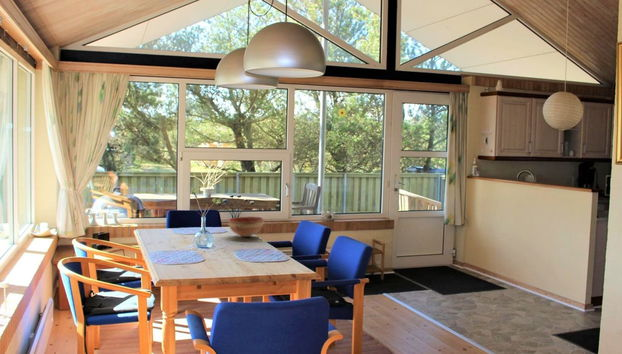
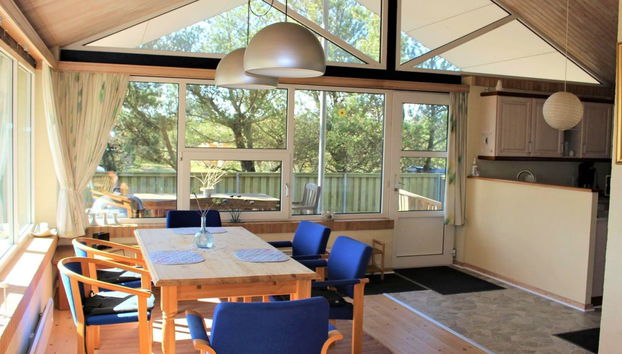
- bowl (245, 227)
